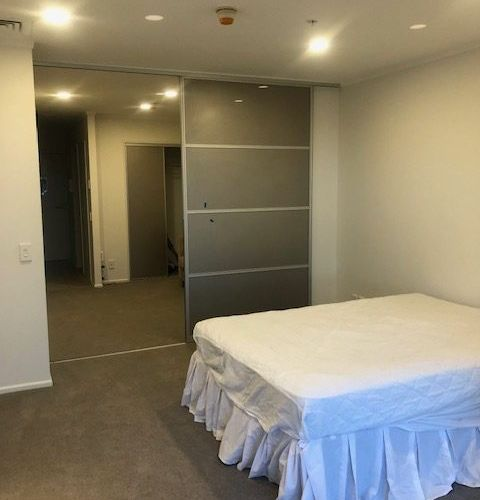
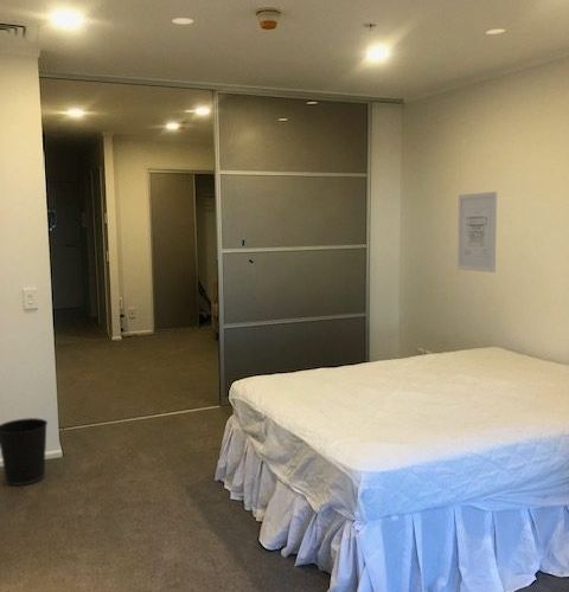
+ wastebasket (24, 451)
+ wall art (475, 232)
